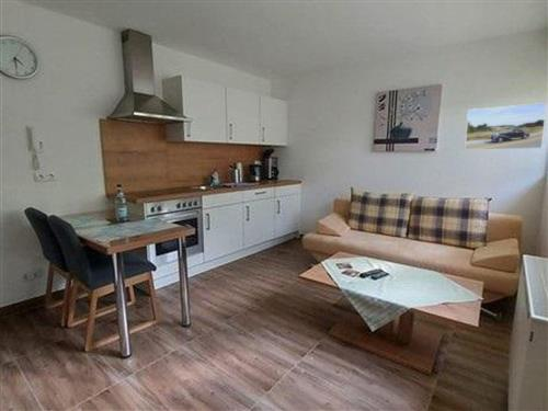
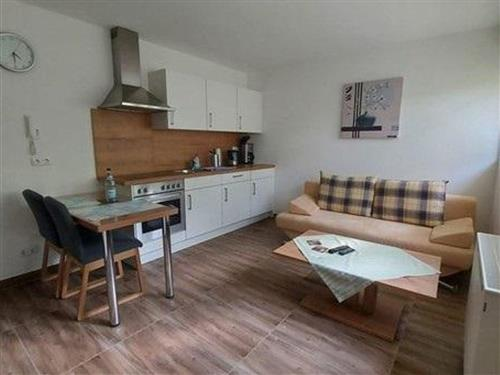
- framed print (502, 127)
